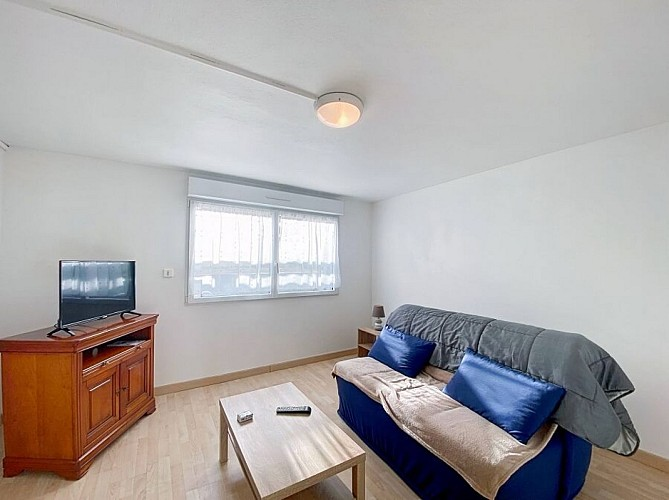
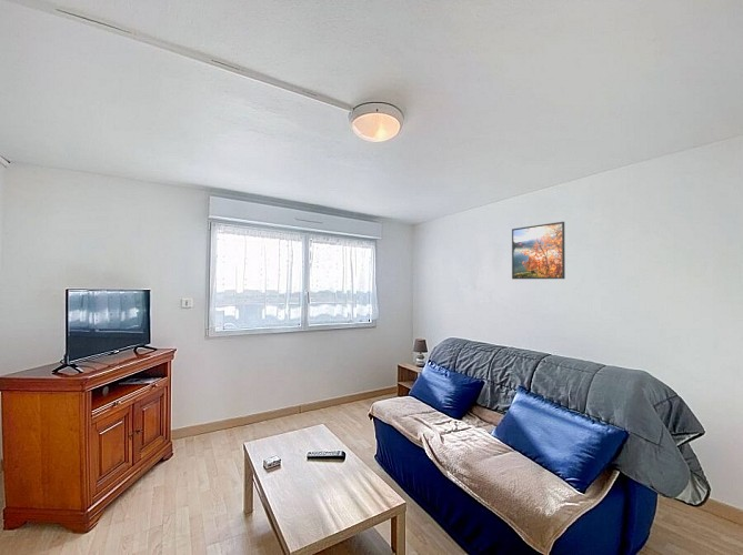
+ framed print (536, 252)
